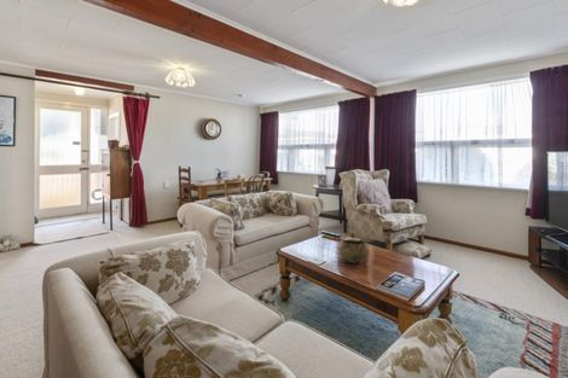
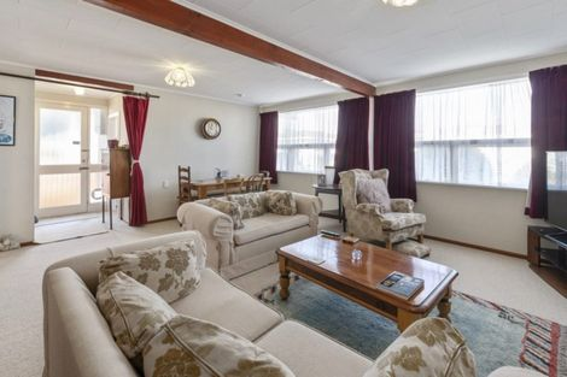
- decorative bowl (353, 251)
